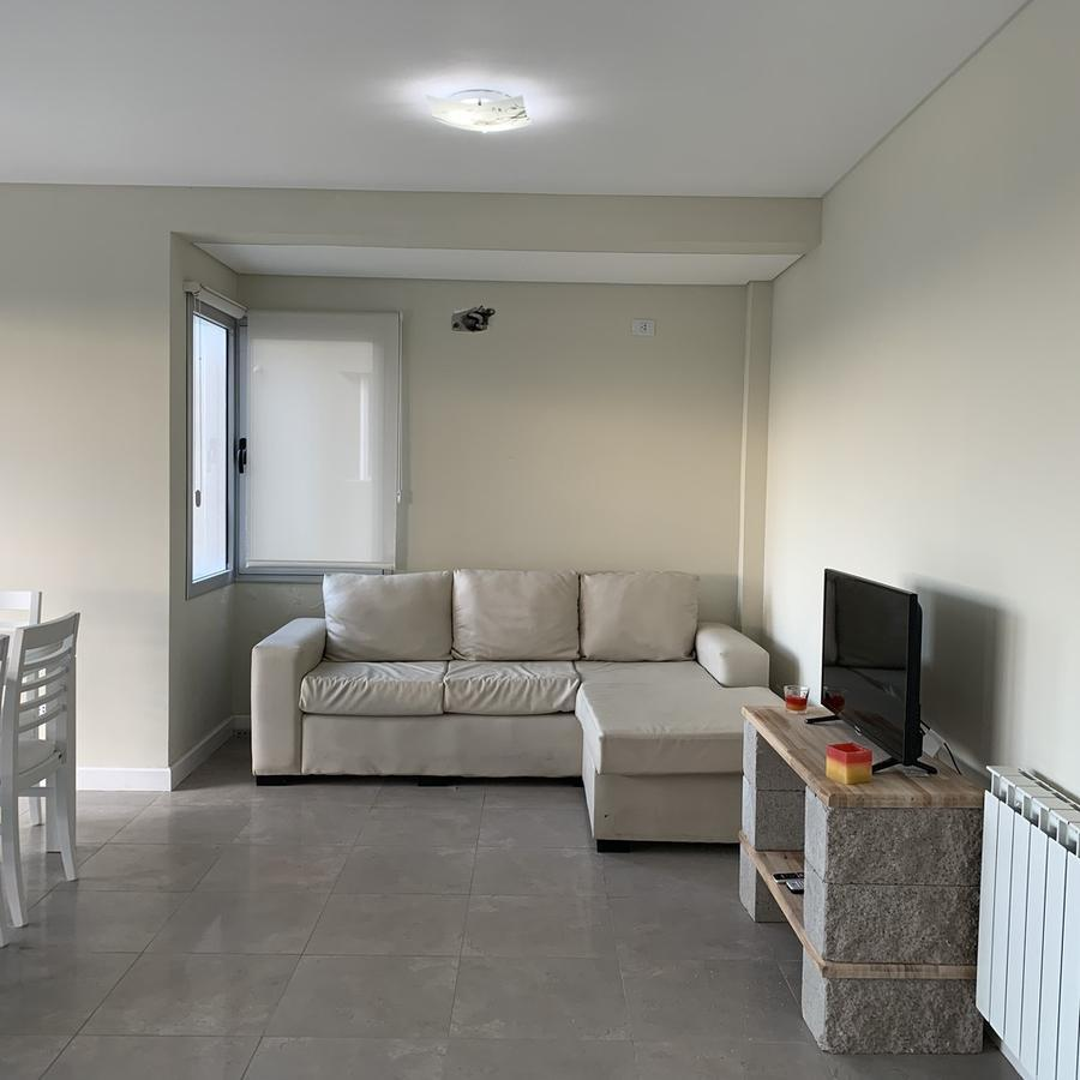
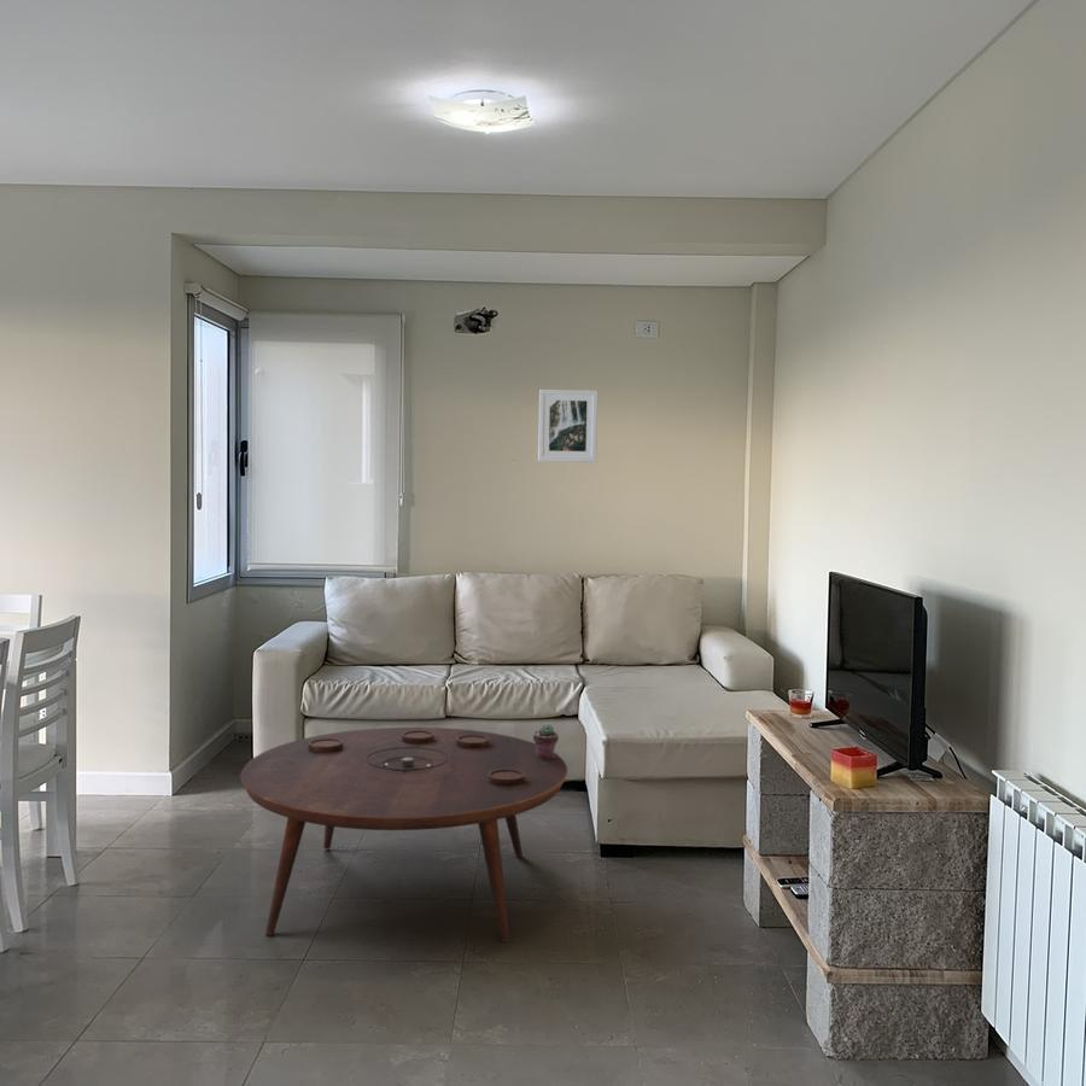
+ potted succulent (545, 737)
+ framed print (567, 425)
+ coffee table (407, 824)
